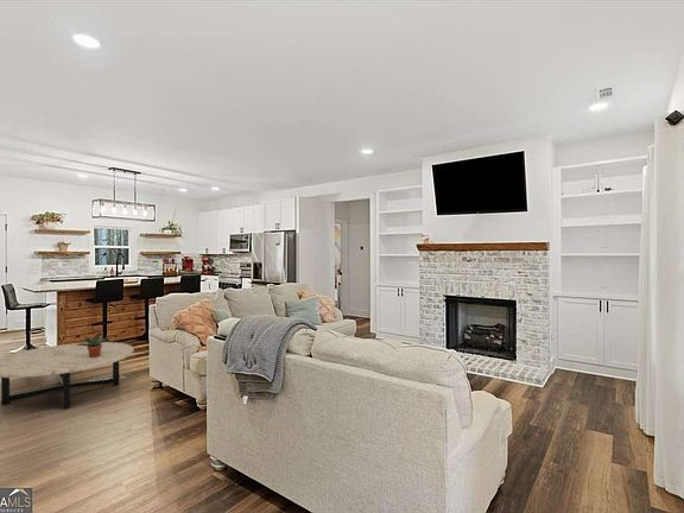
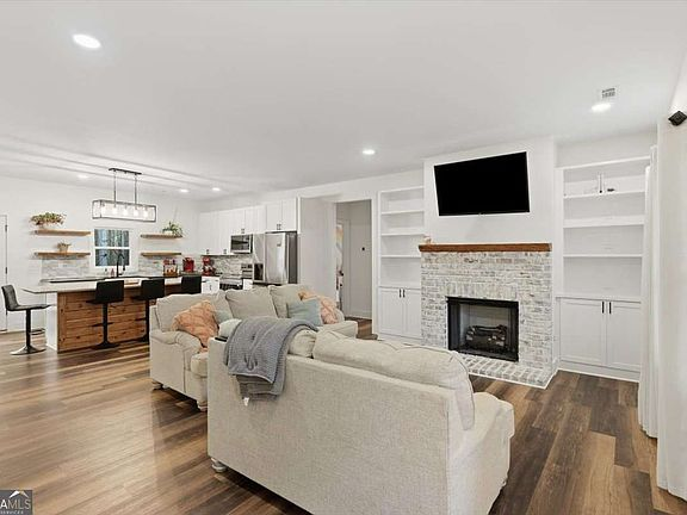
- potted plant (94, 343)
- coffee table (64, 374)
